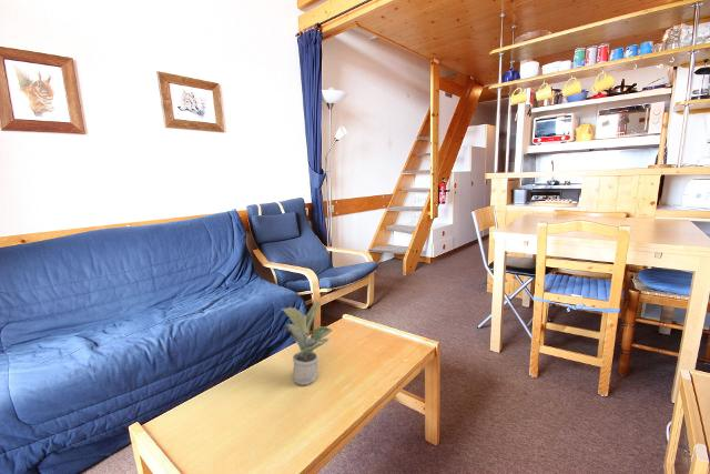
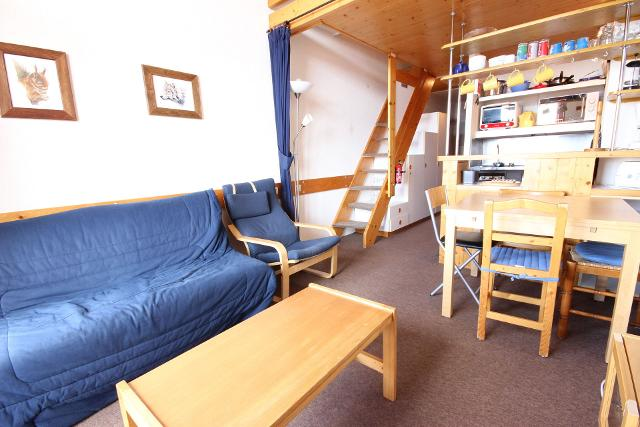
- potted plant (311, 339)
